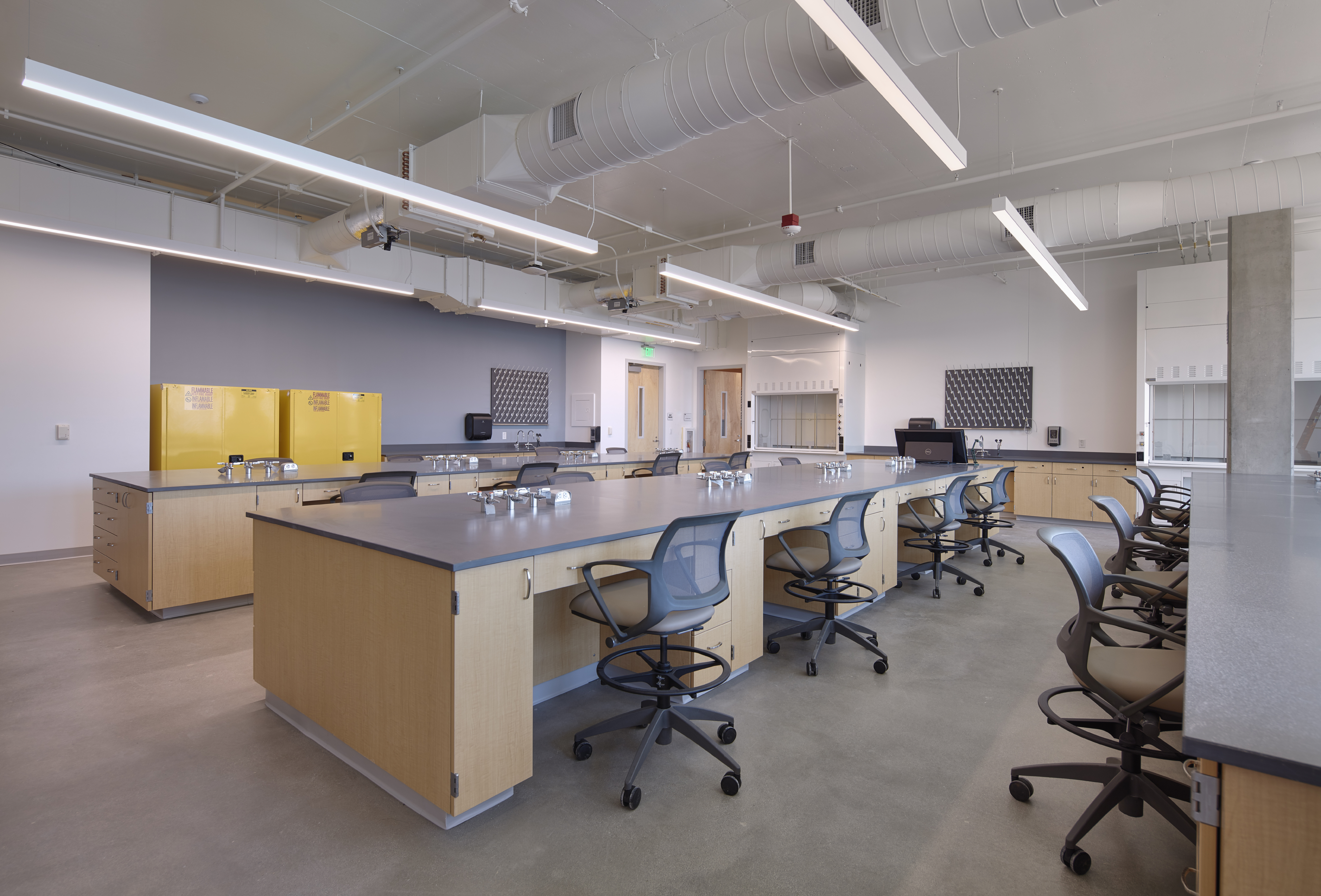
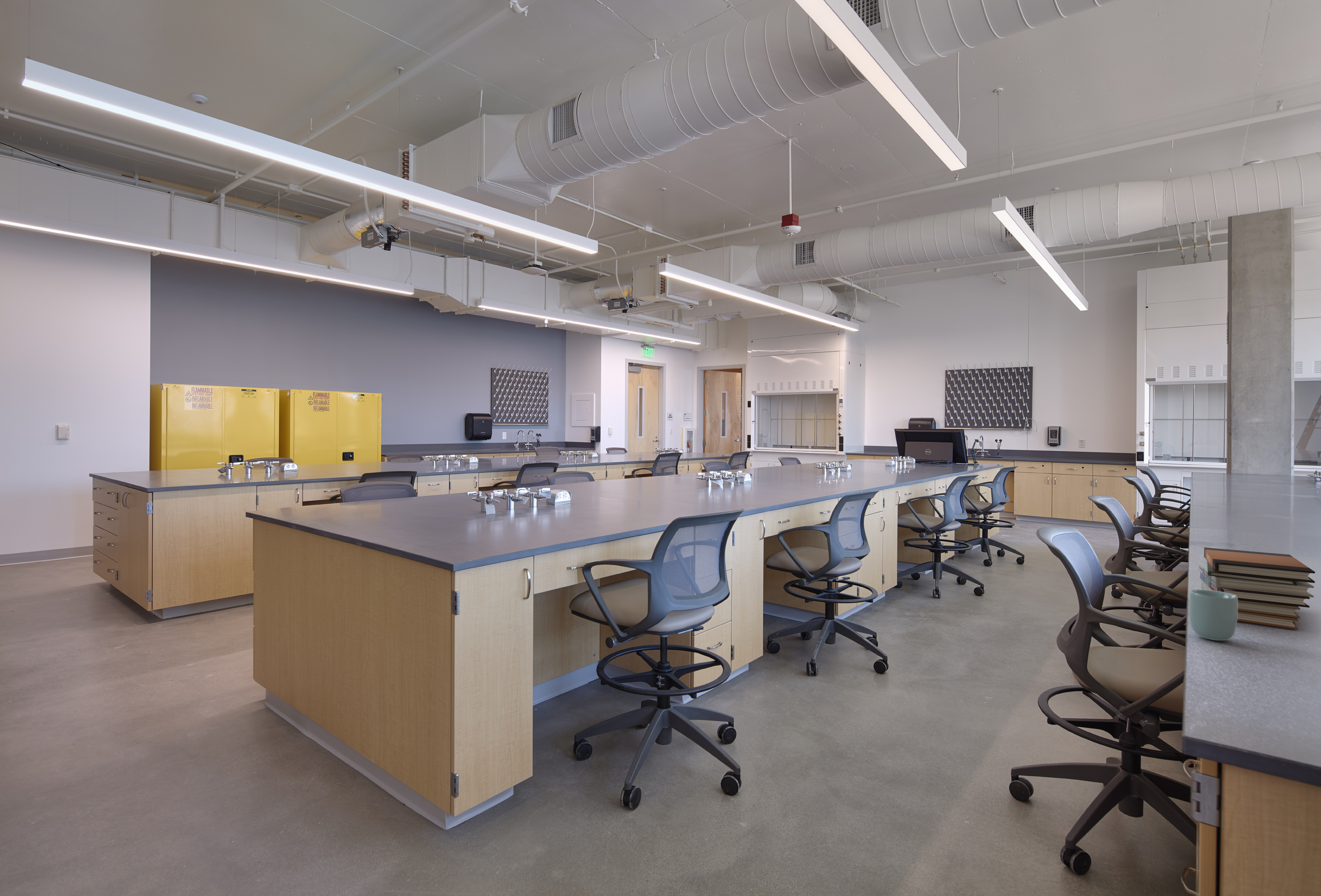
+ cup (1213, 616)
+ book stack (1251, 585)
